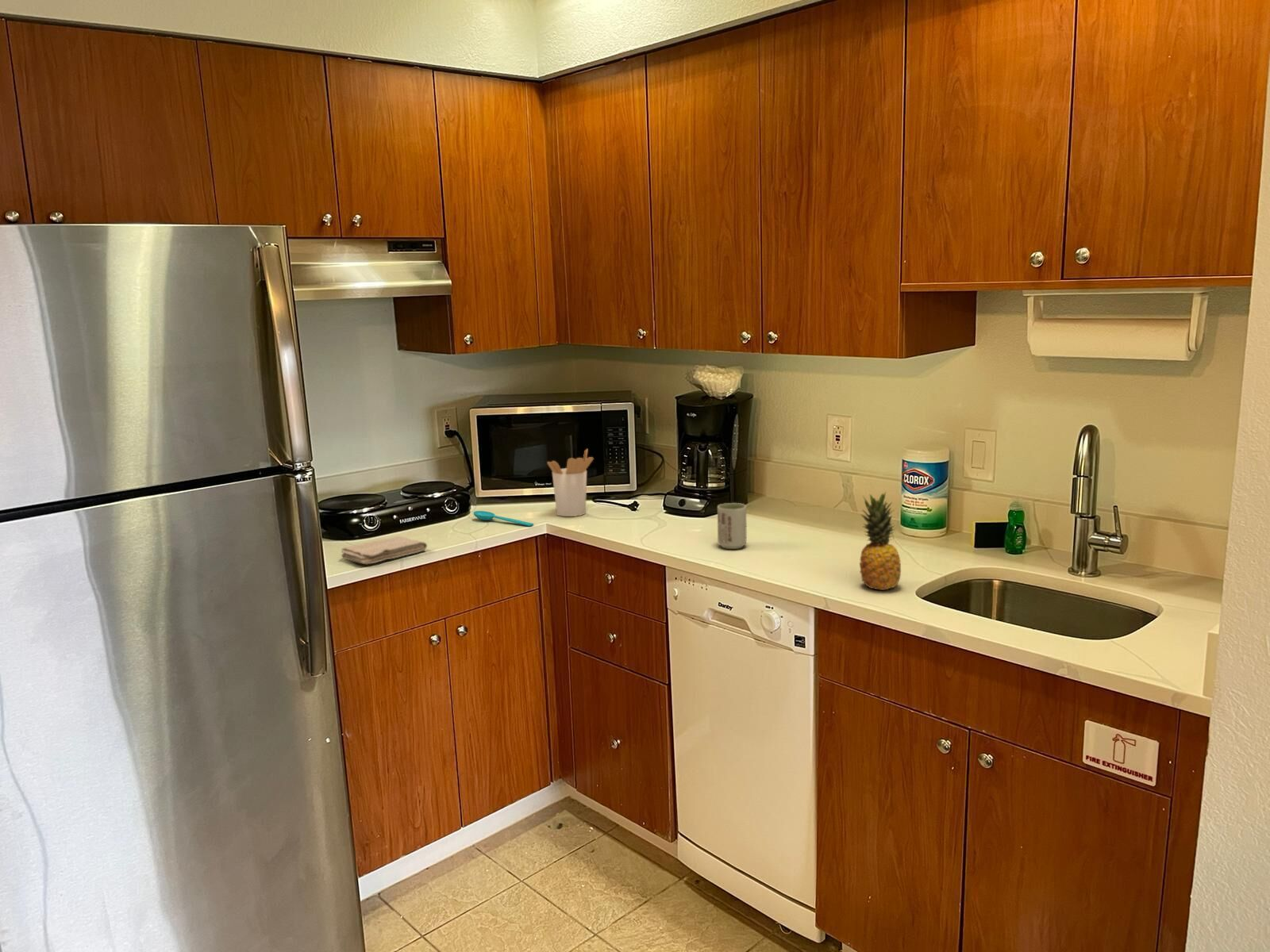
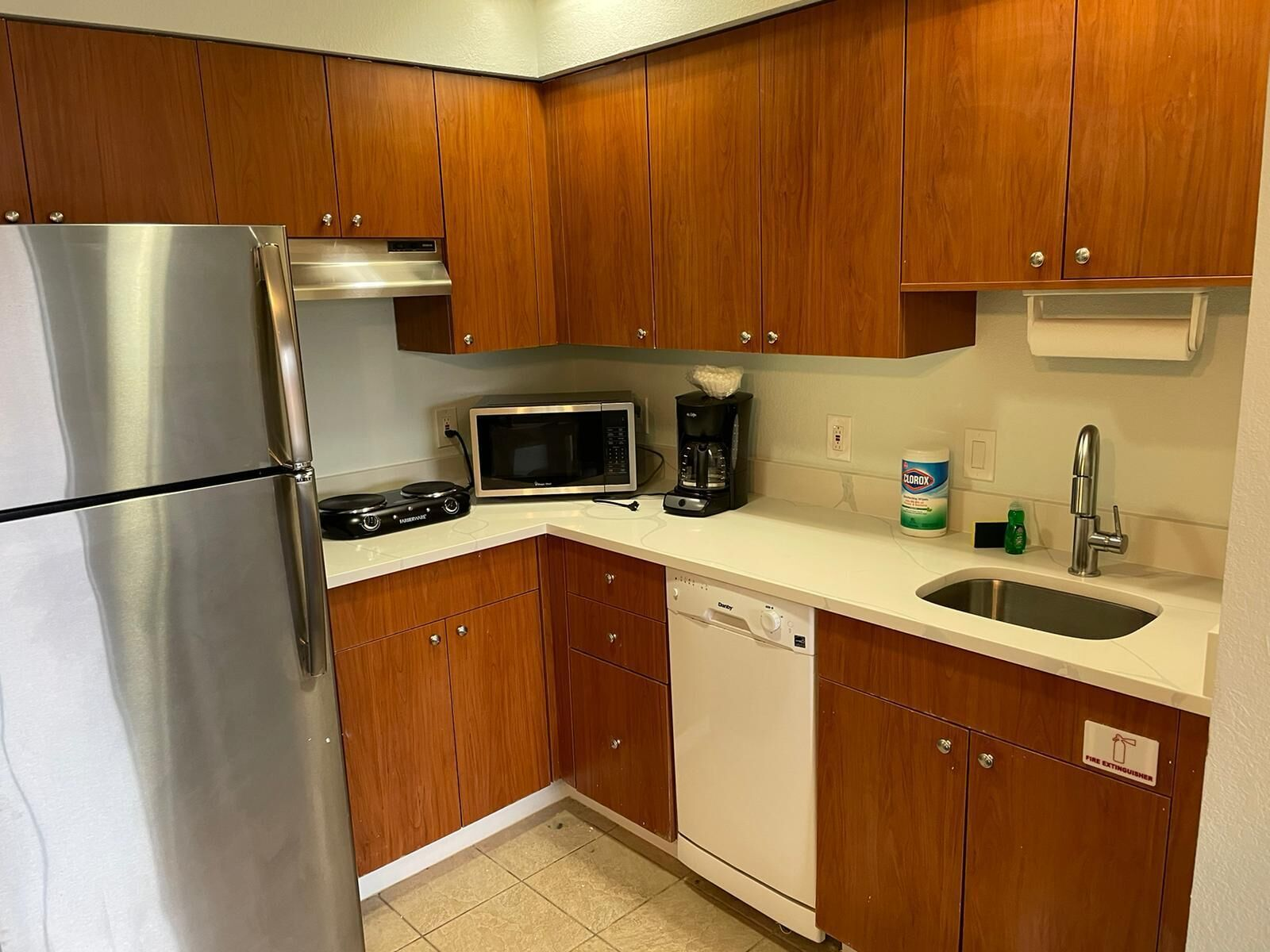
- washcloth (383, 548)
- spoon (502, 518)
- cup (732, 526)
- fruit (880, 539)
- utensil holder (573, 483)
